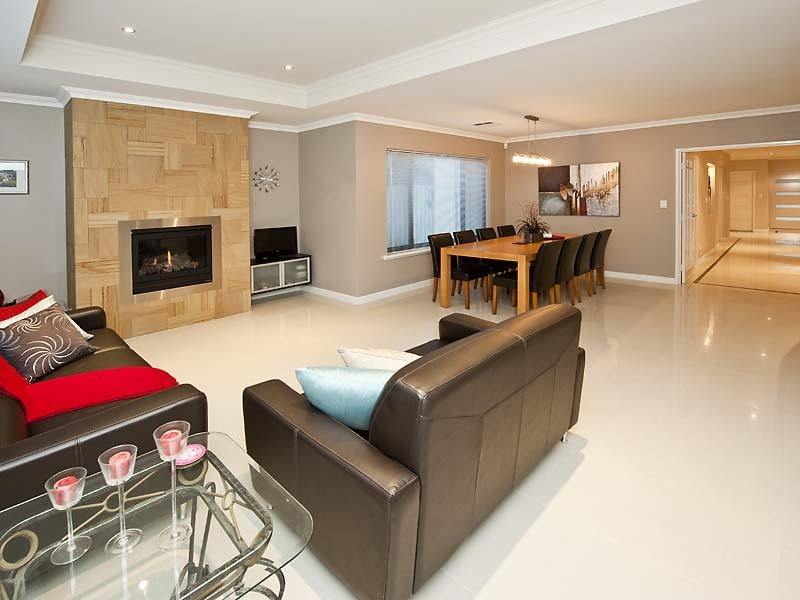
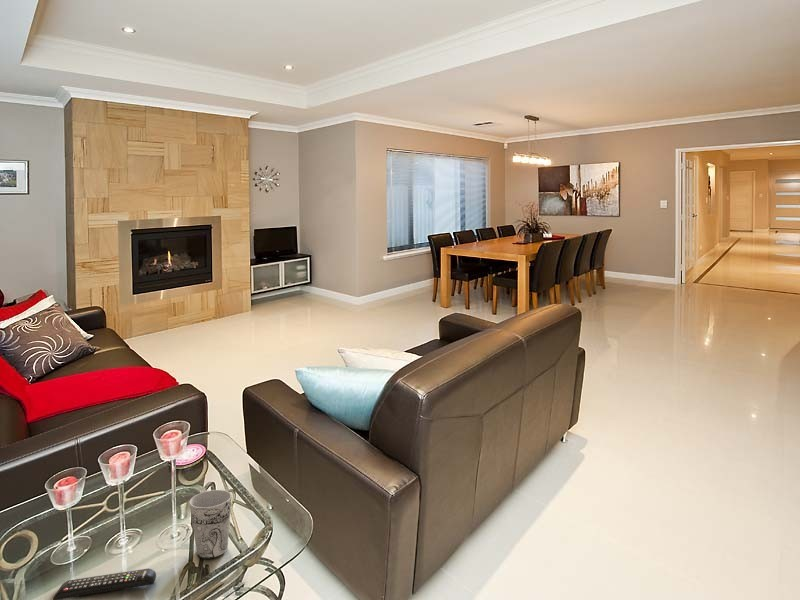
+ cup (211, 524)
+ remote control (106, 584)
